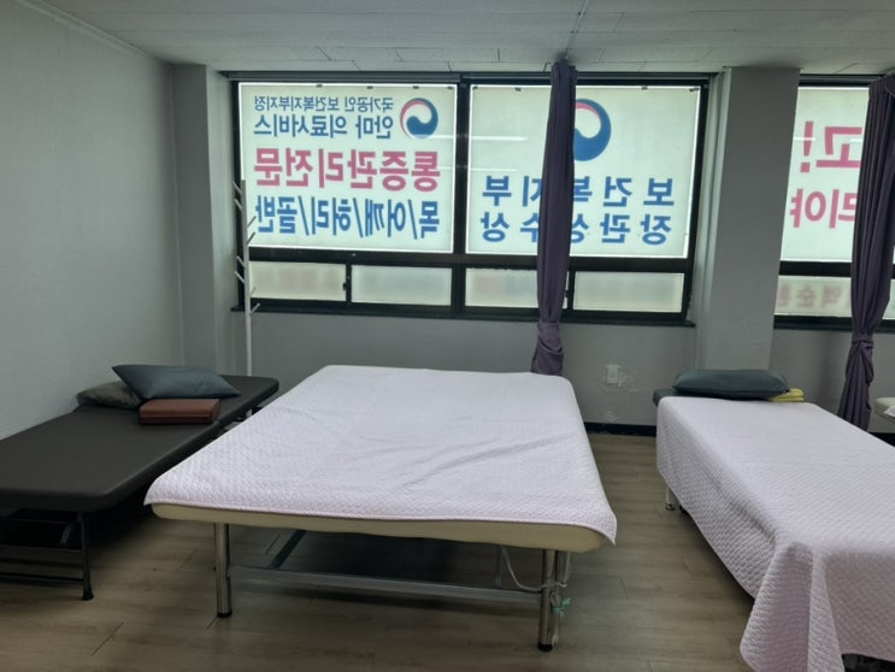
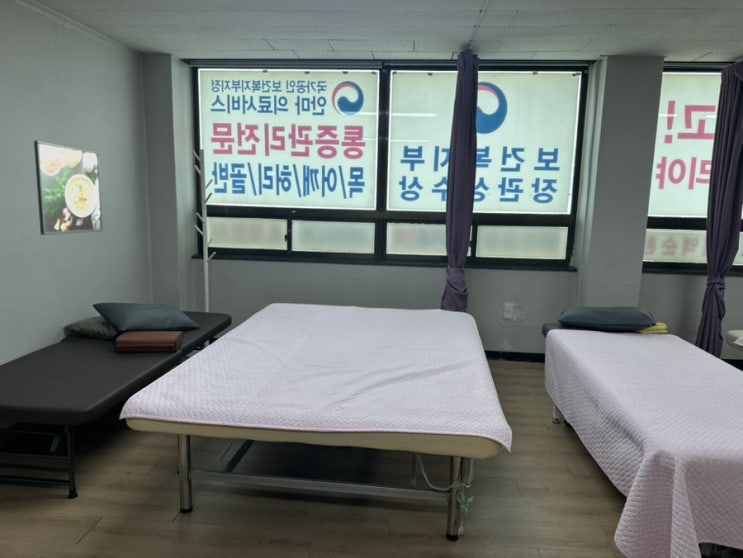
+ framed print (71, 190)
